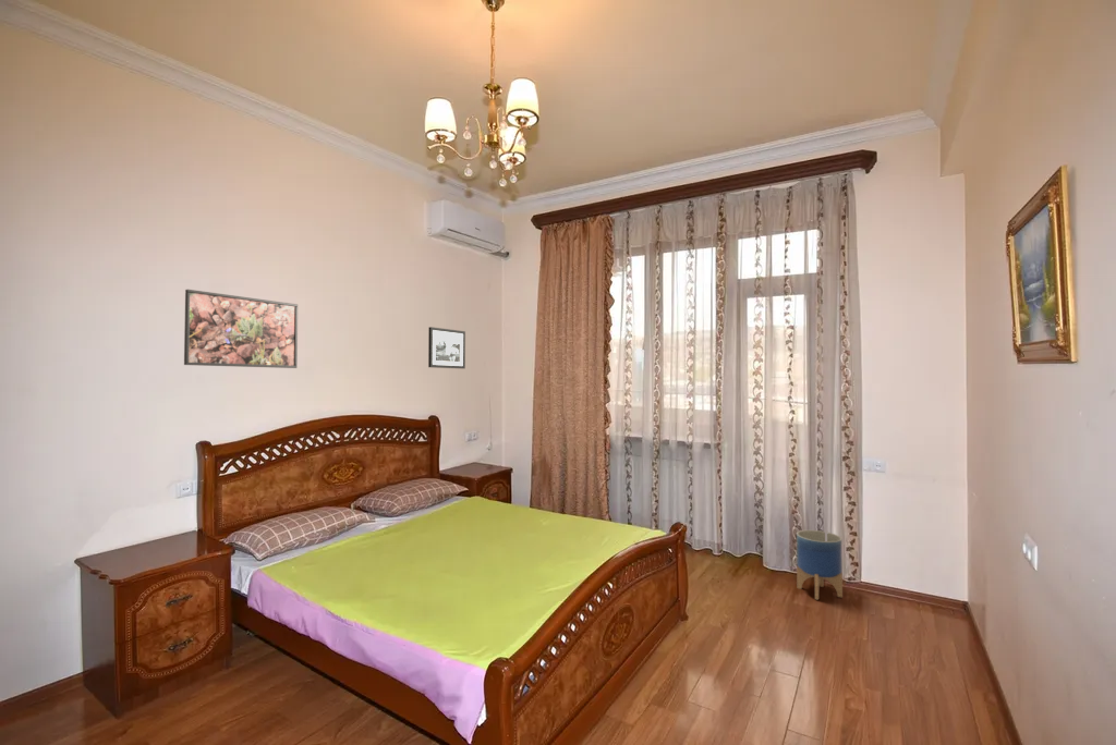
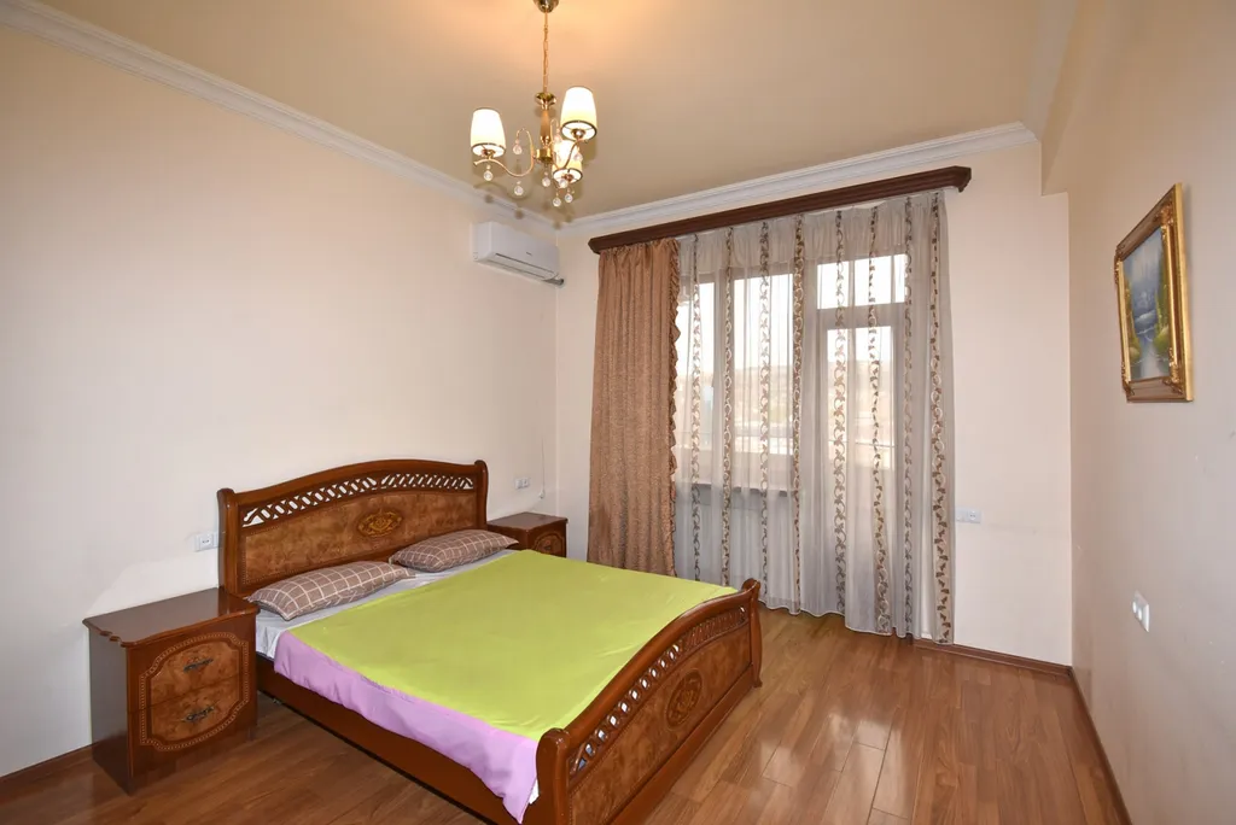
- picture frame (447, 349)
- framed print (245, 331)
- planter (818, 563)
